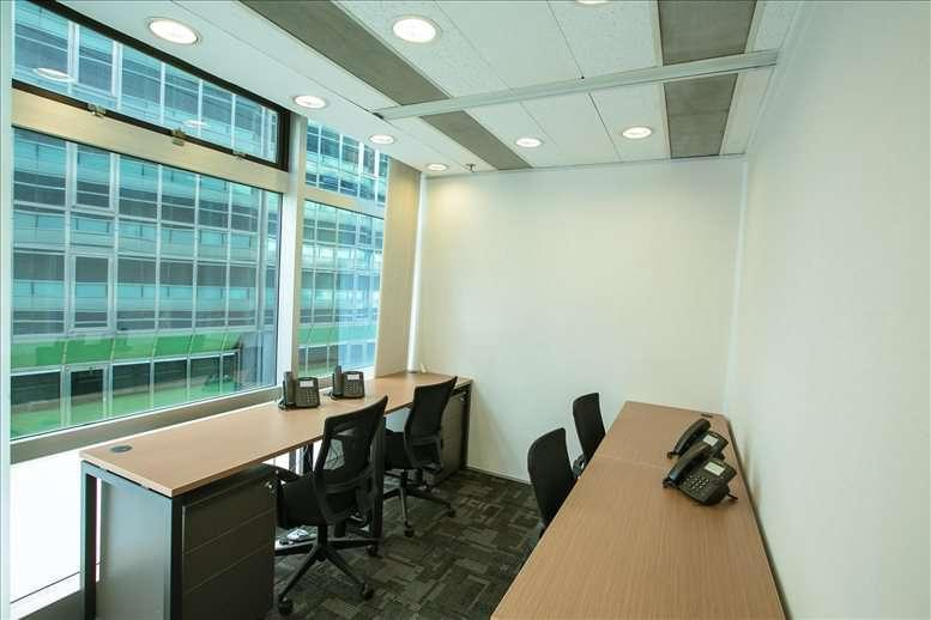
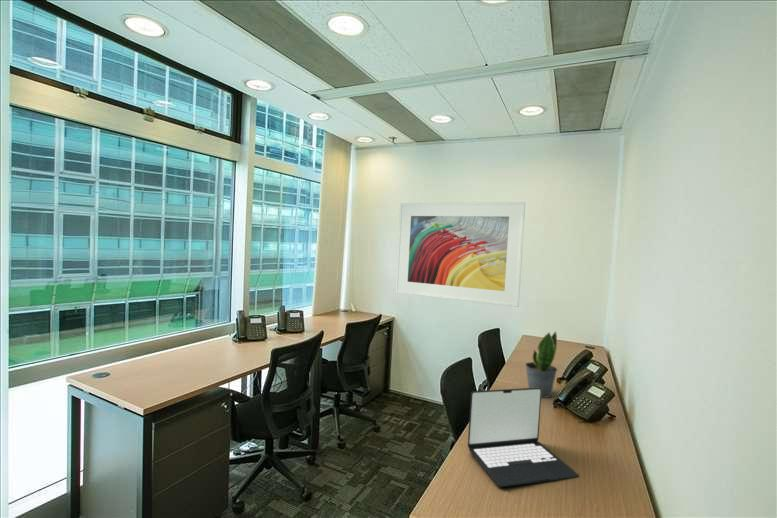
+ laptop (522, 432)
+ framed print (455, 251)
+ potted plant (541, 361)
